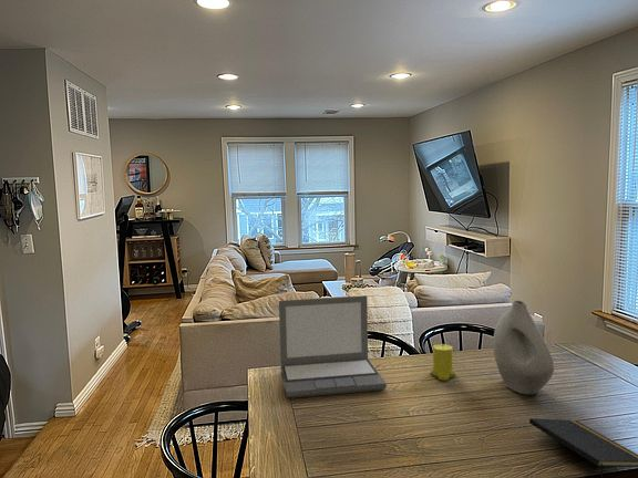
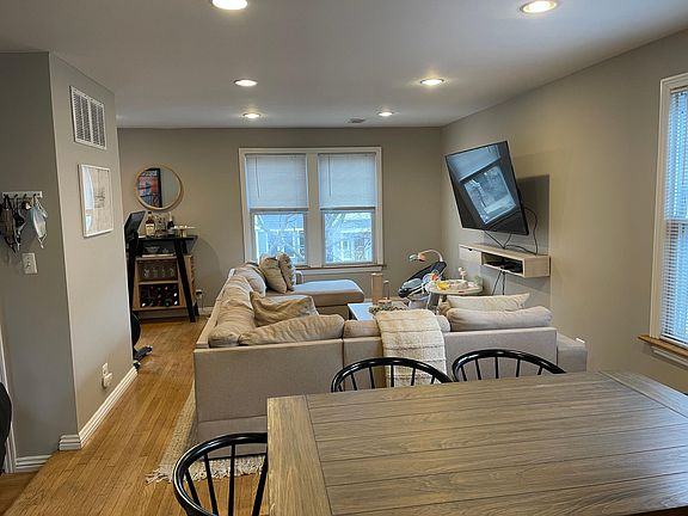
- notepad (585, 440)
- candle (441, 358)
- vase (522, 345)
- laptop (329, 343)
